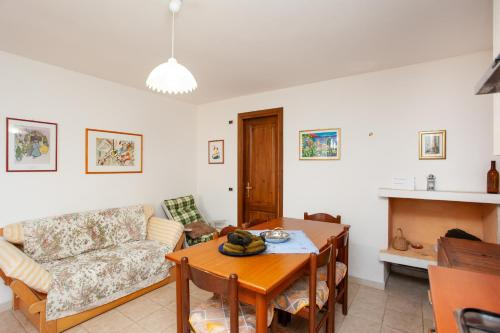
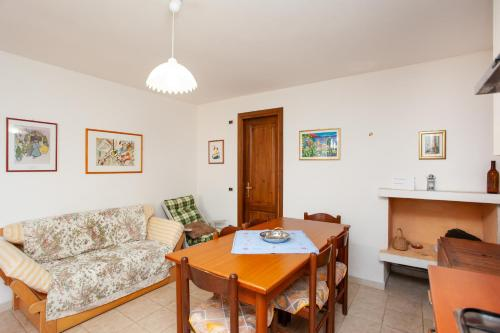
- fruit bowl (242, 239)
